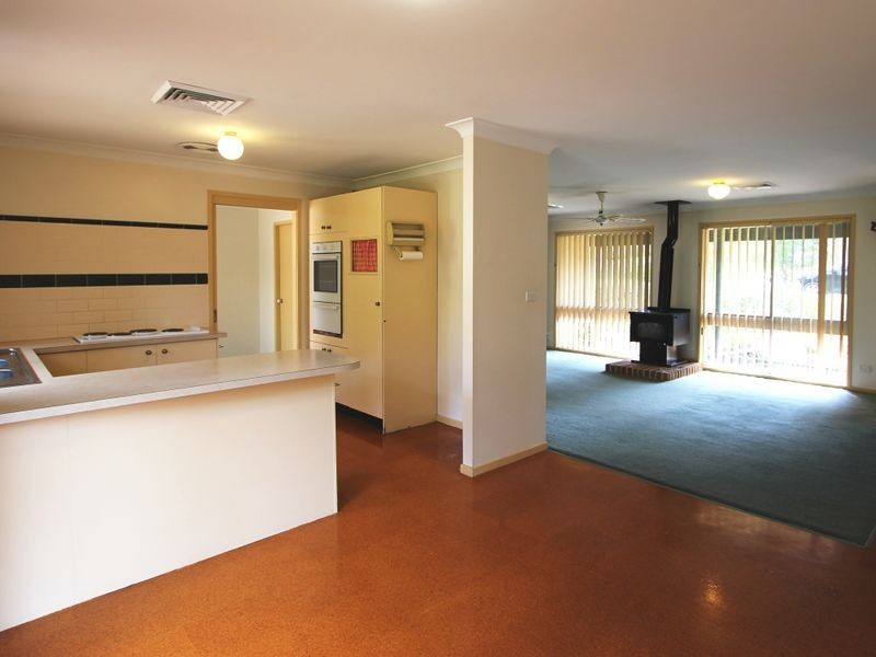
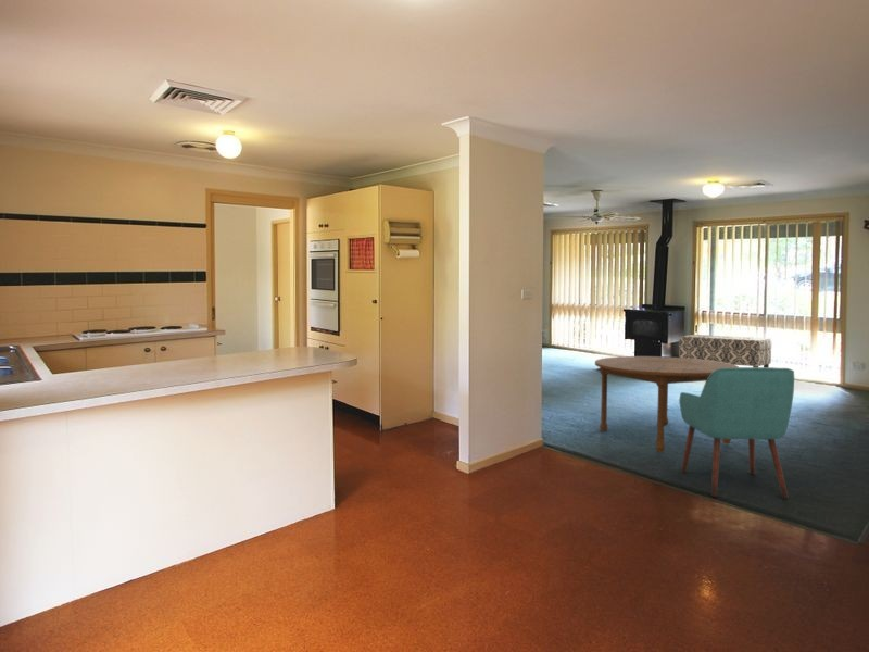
+ chair (735, 424)
+ dining table (663, 400)
+ bench (723, 354)
